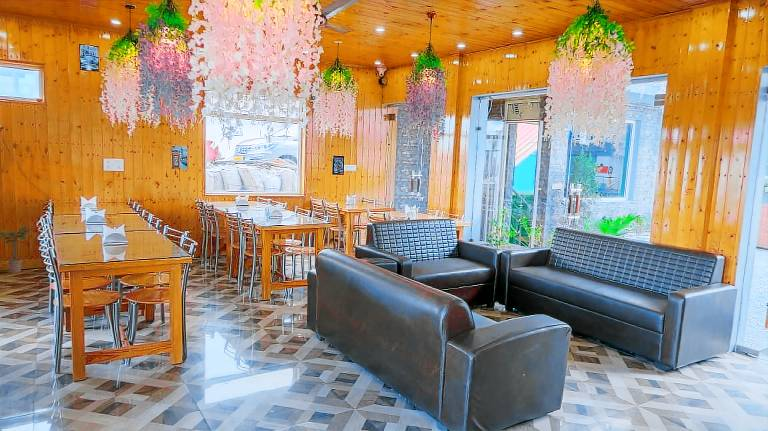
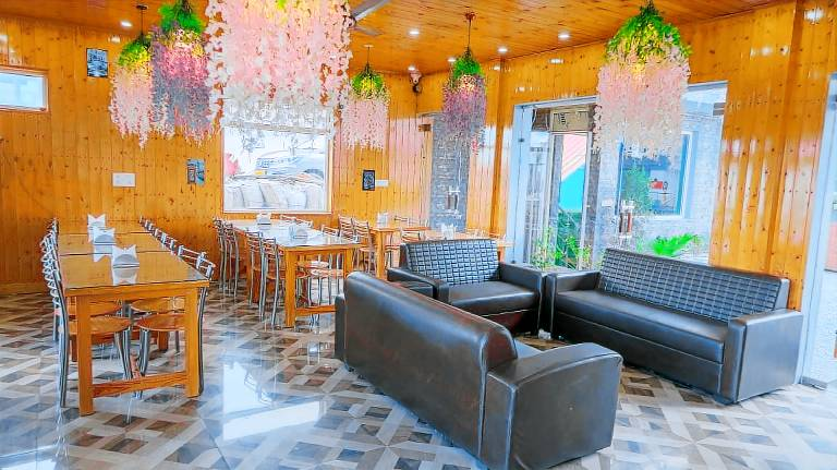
- potted plant (15, 248)
